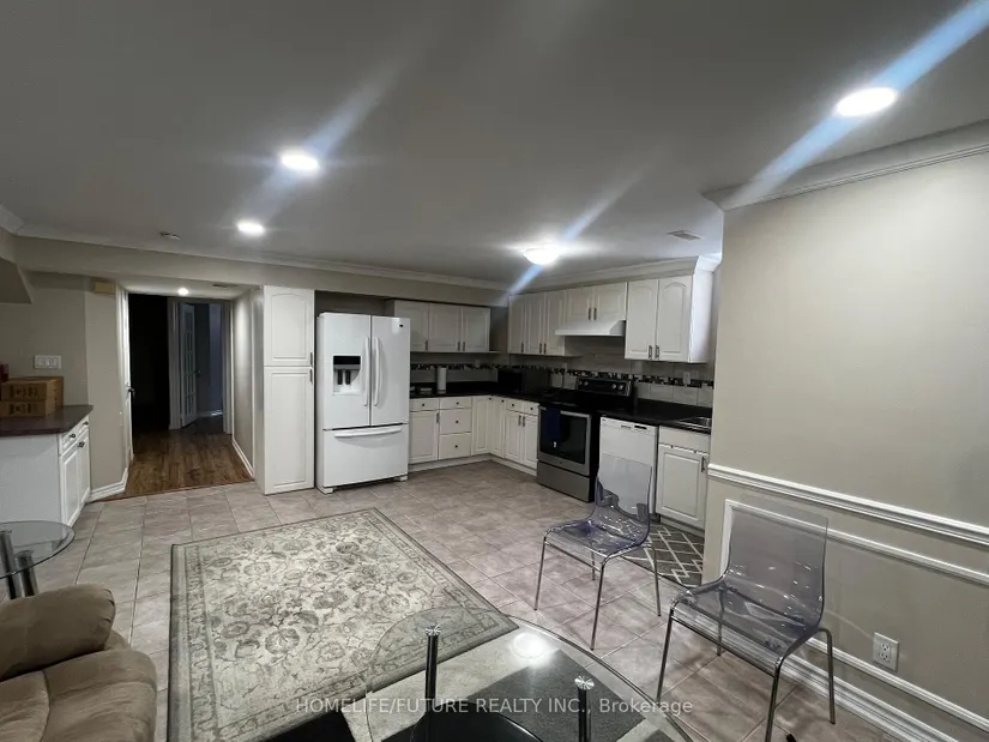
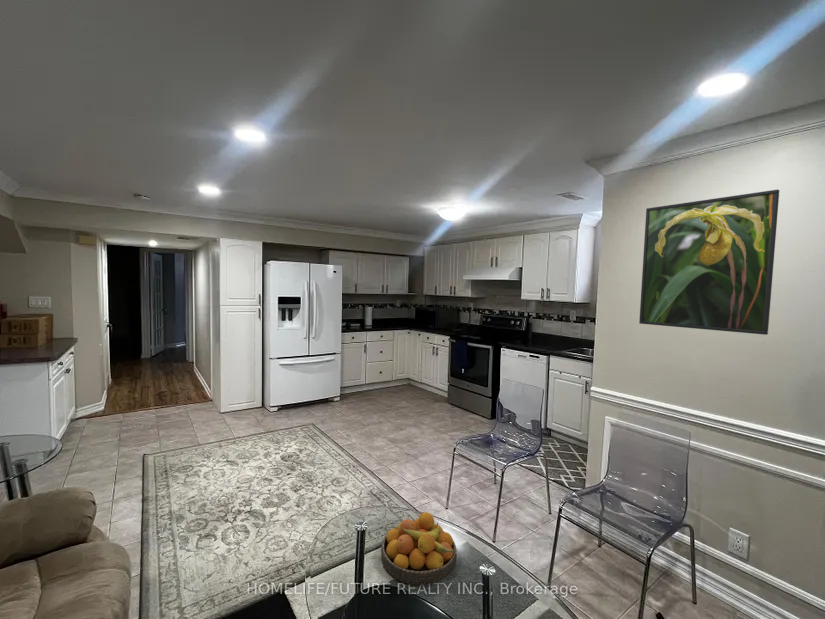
+ fruit bowl (419, 540)
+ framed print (700, 264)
